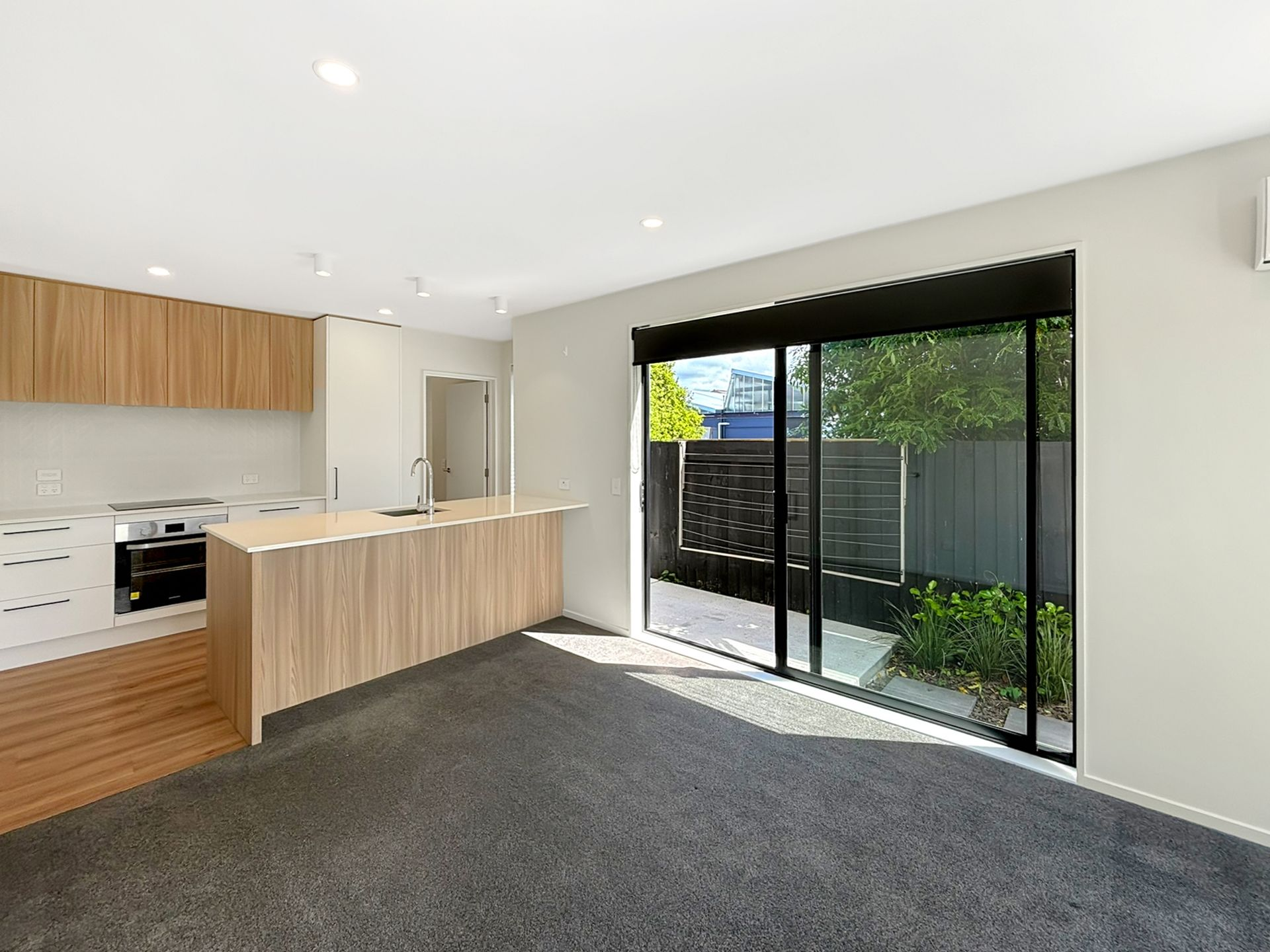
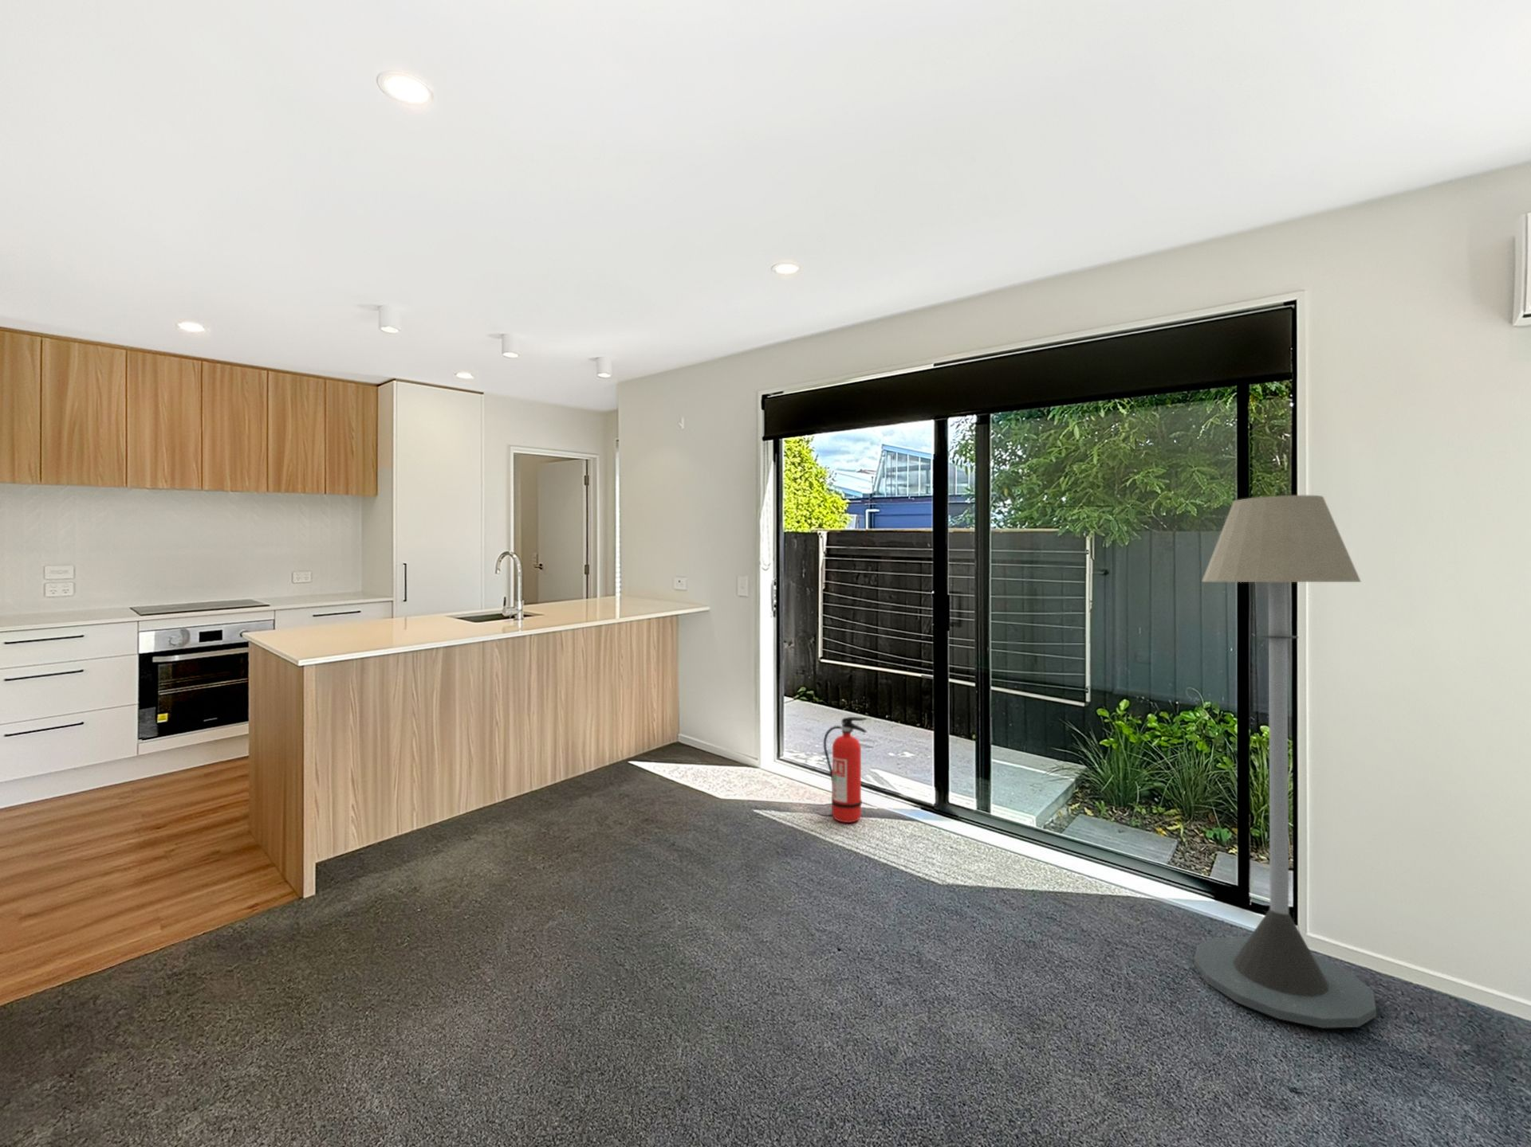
+ floor lamp (1278, 740)
+ fire extinguisher (844, 766)
